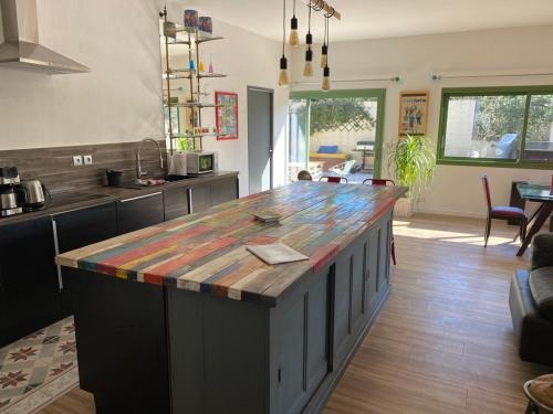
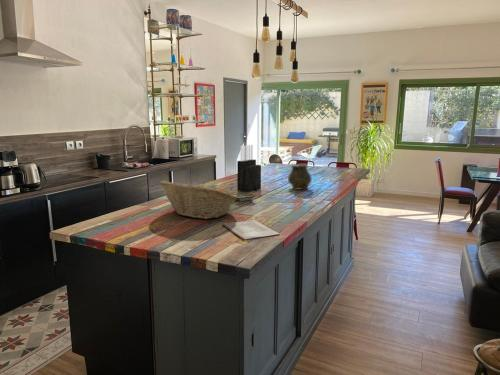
+ knife block (250, 168)
+ vase (299, 176)
+ fruit basket (198, 196)
